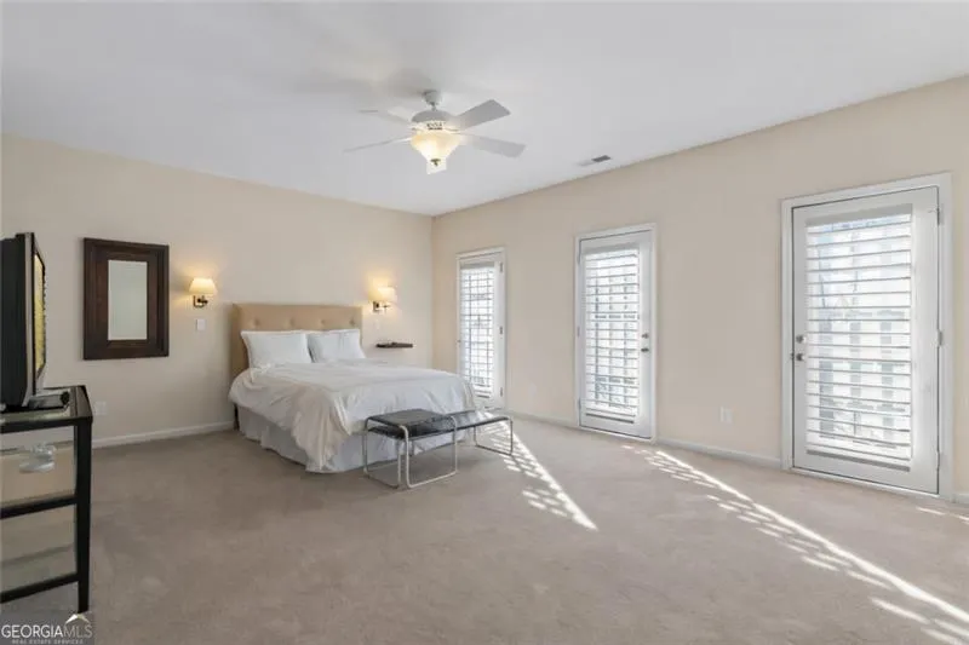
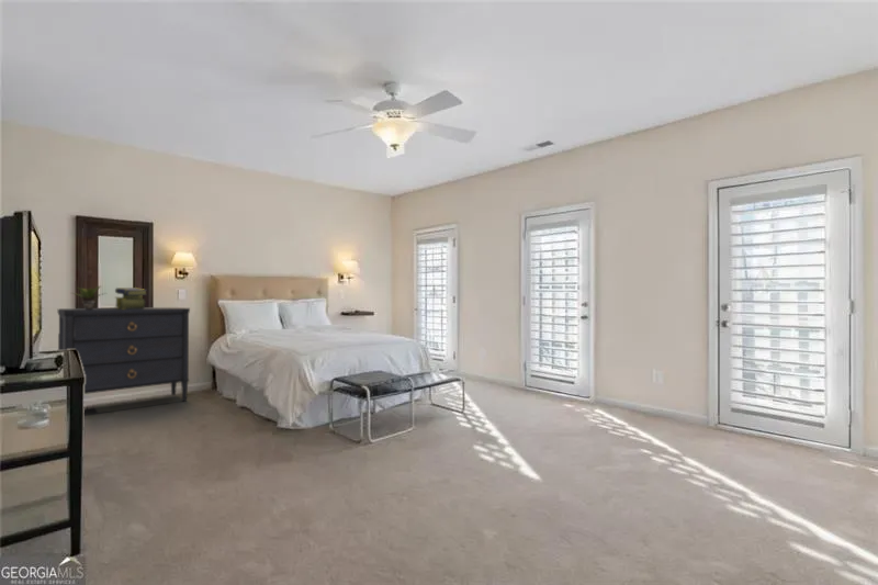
+ potted plant (88, 297)
+ dresser (126, 357)
+ stack of books (131, 297)
